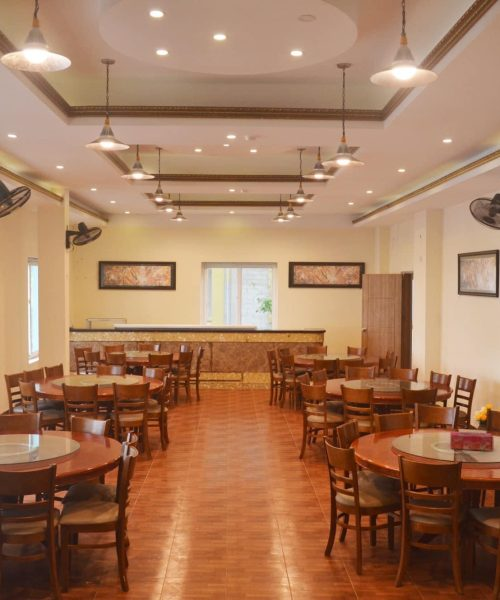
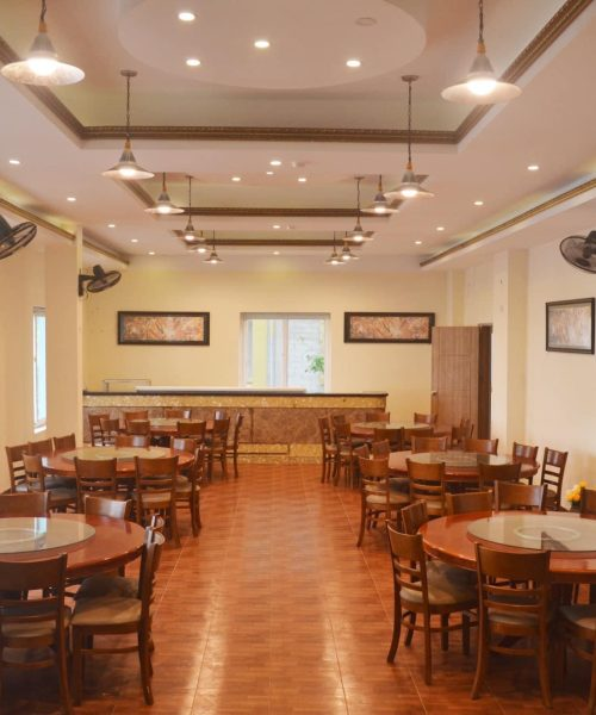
- tissue box (471, 441)
